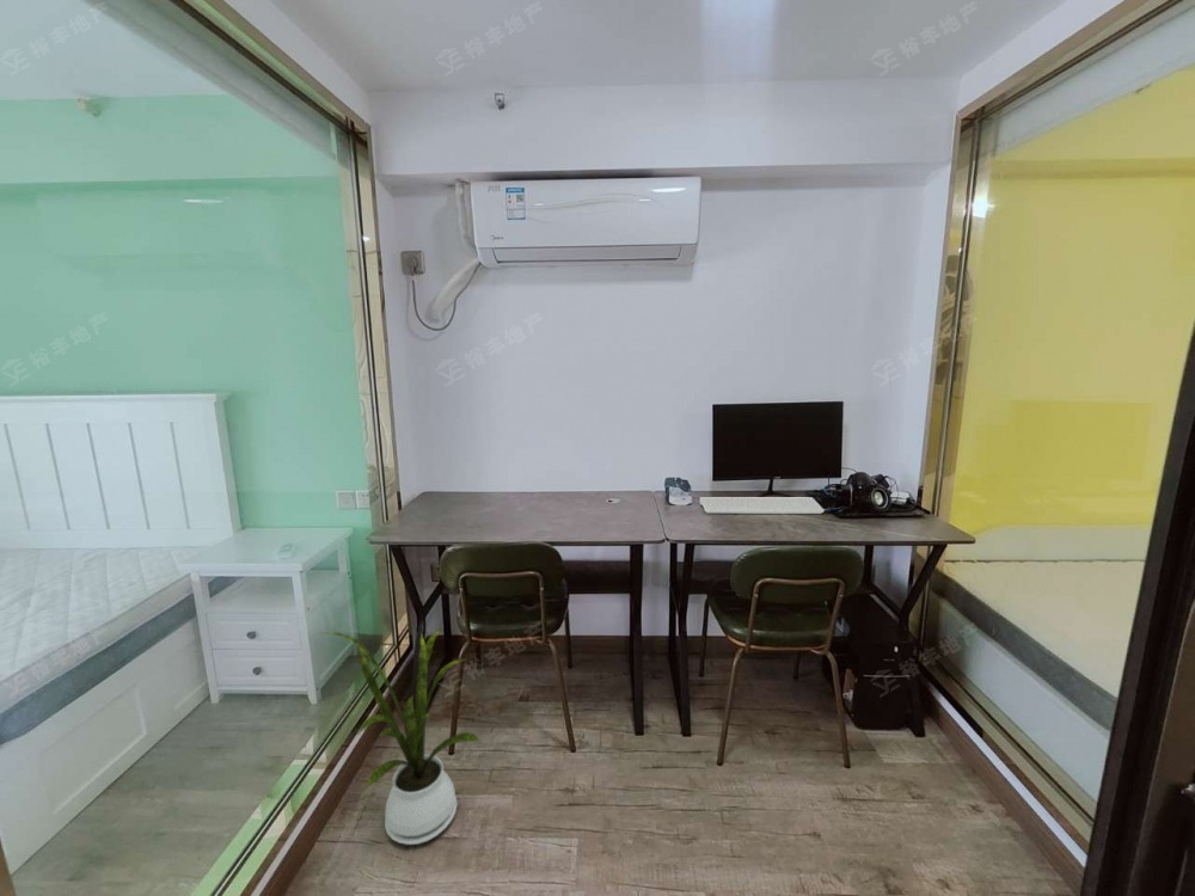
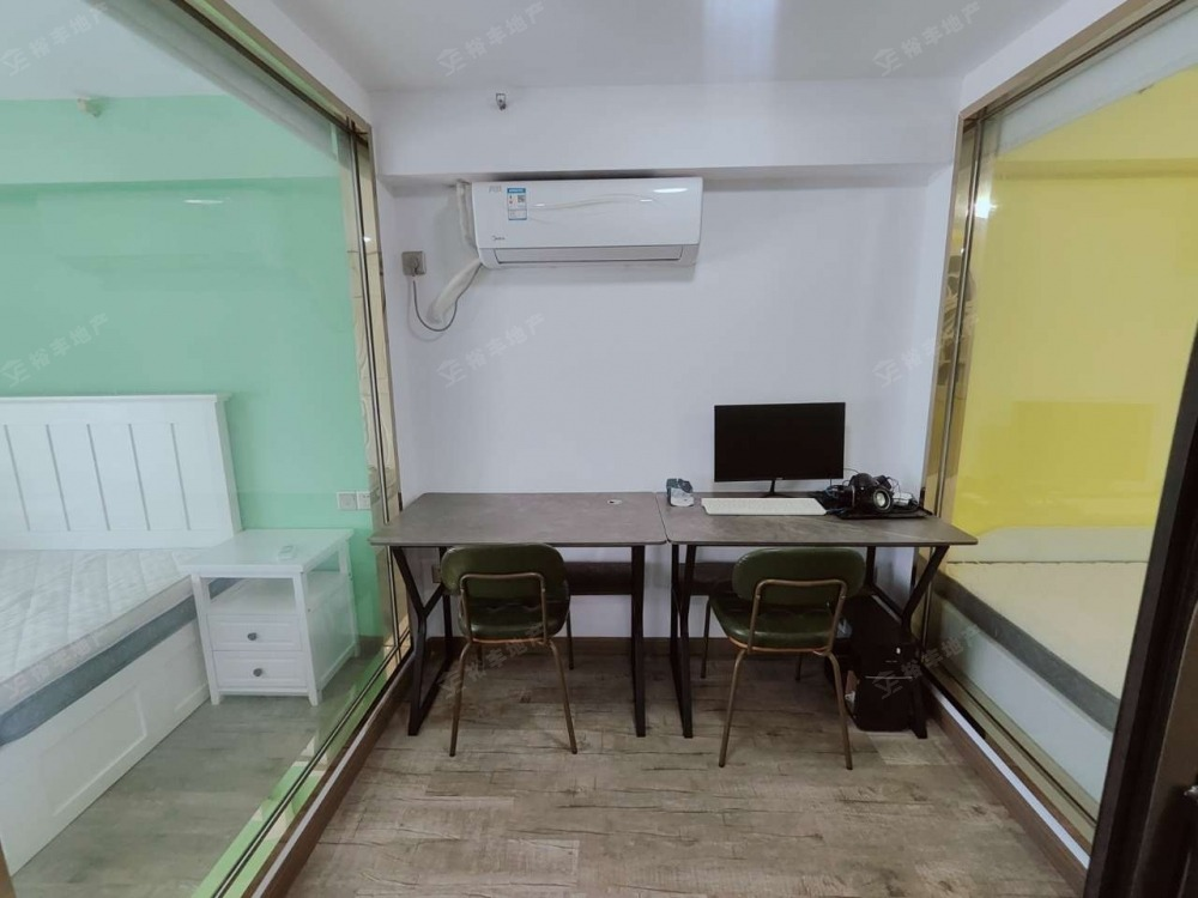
- house plant (405, 724)
